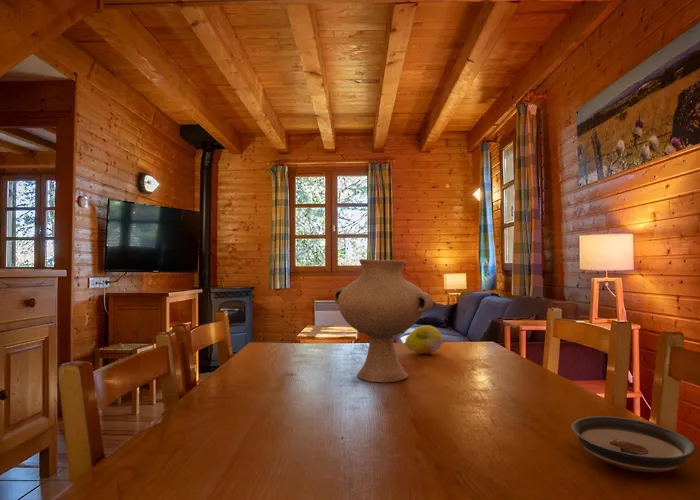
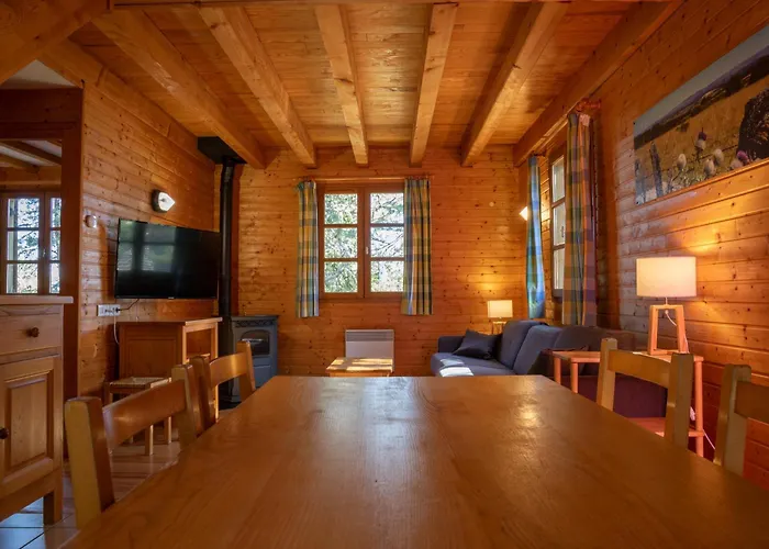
- saucer (630, 447)
- vase (381, 317)
- fruit (424, 339)
